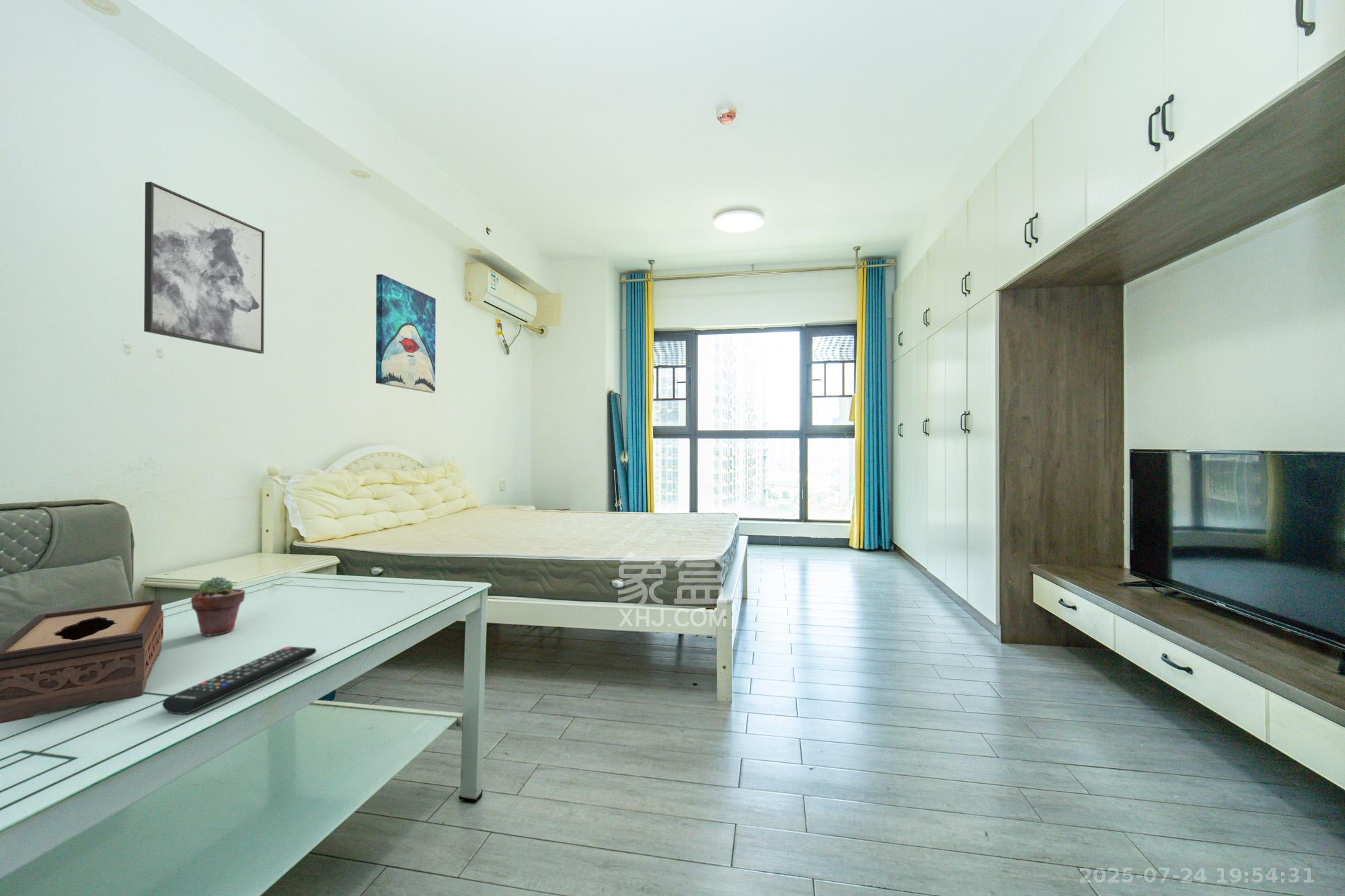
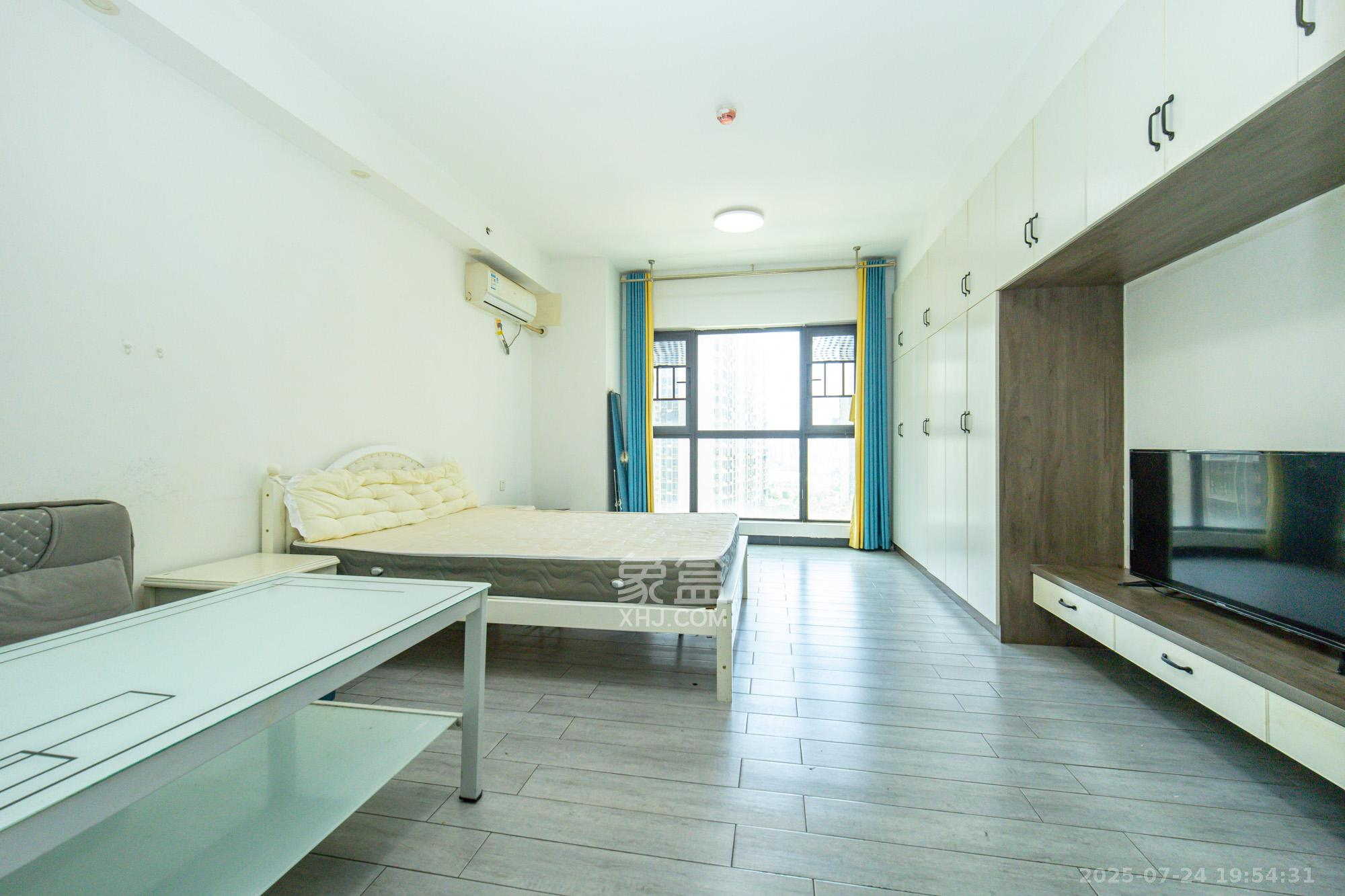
- wall art (210, 276)
- wall art (408, 337)
- tissue box (87, 652)
- remote control (248, 675)
- potted succulent (218, 604)
